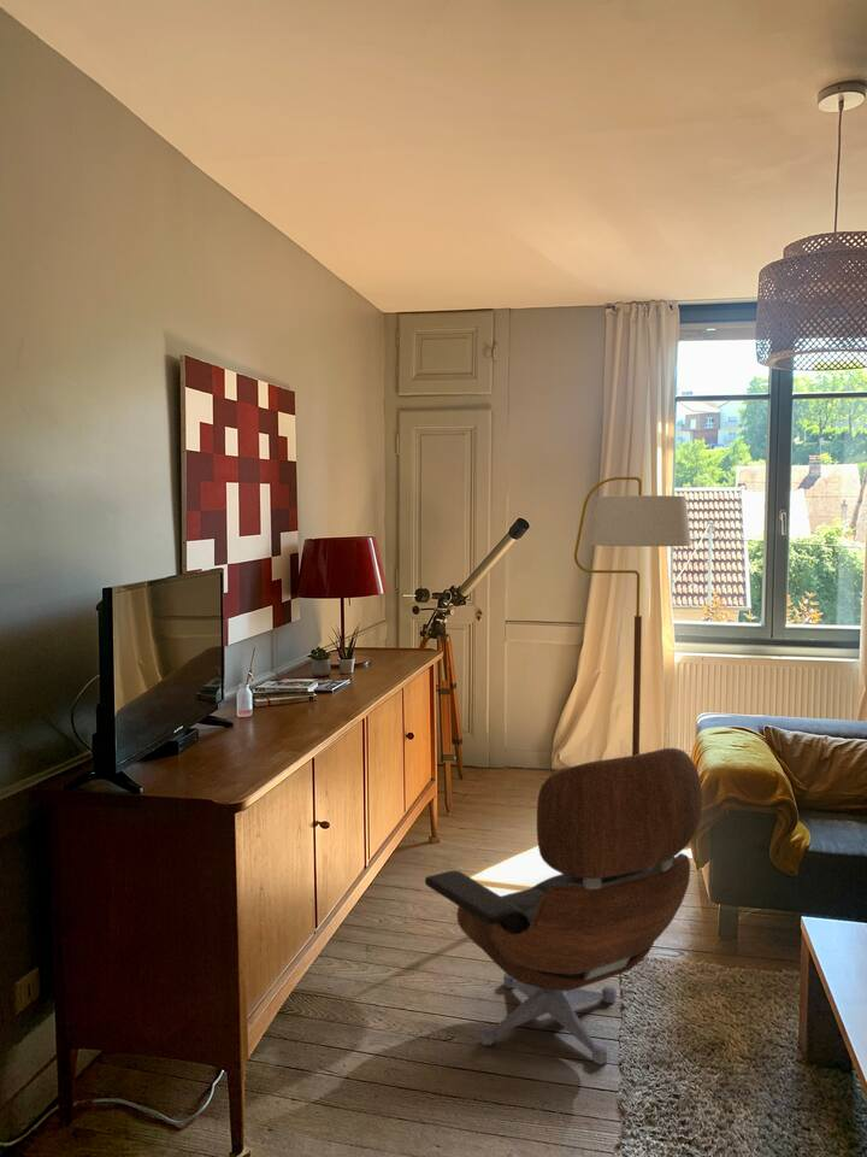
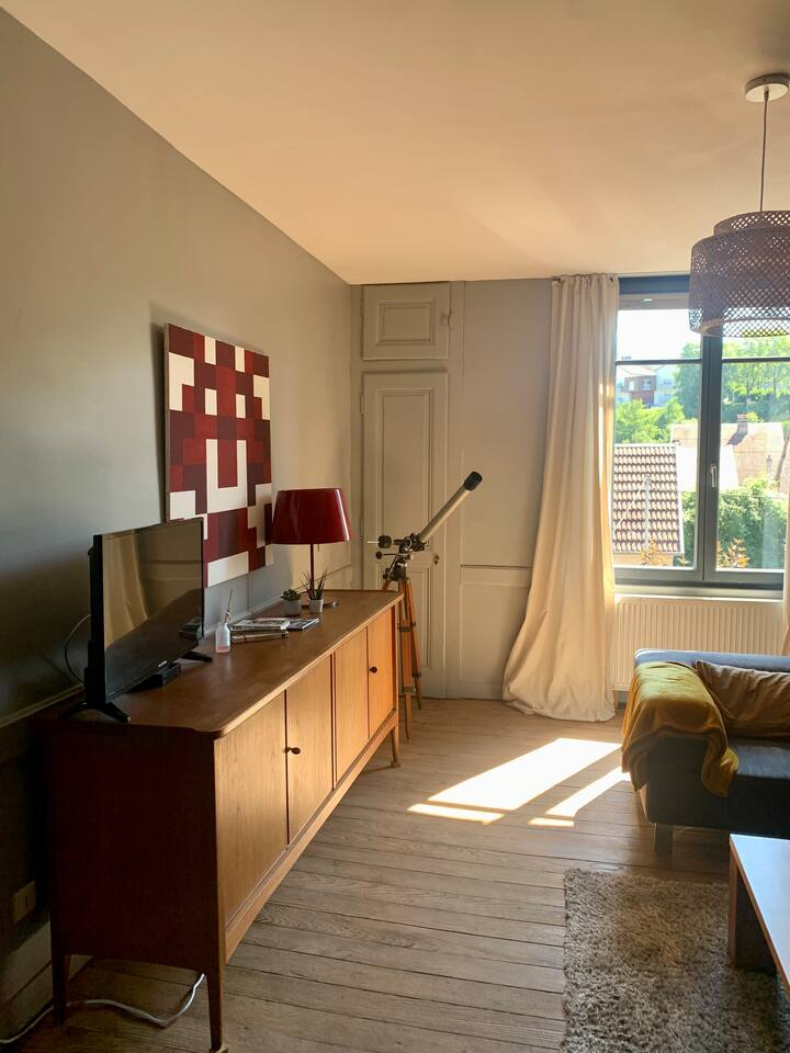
- floor lamp (633, 666)
- lounge chair (567, 885)
